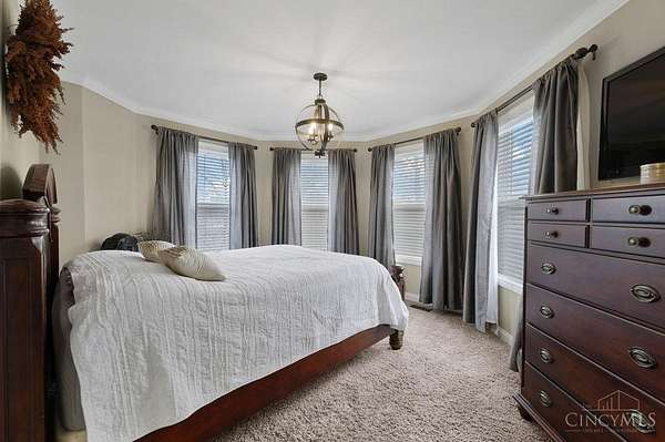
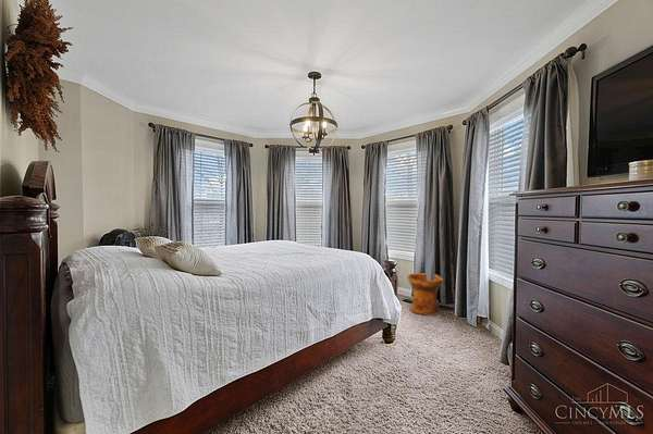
+ woven basket (423, 293)
